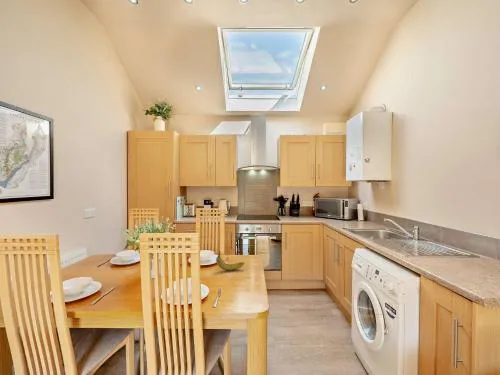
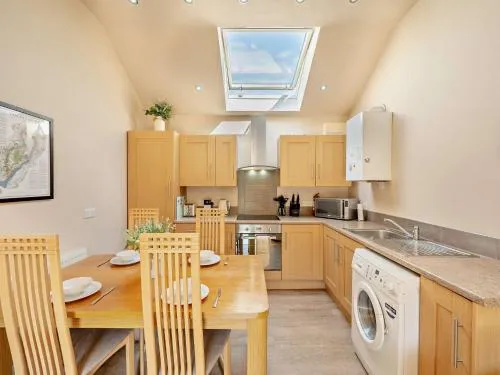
- fruit (230, 264)
